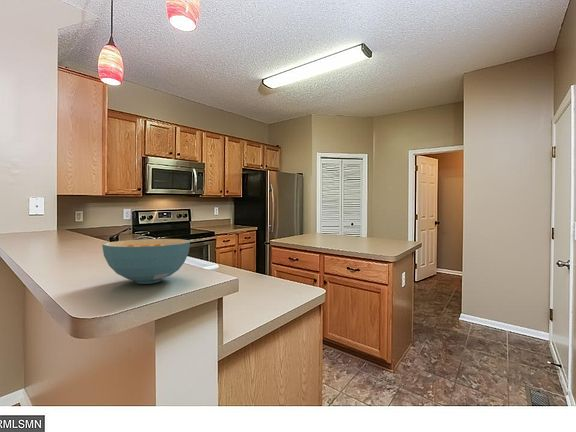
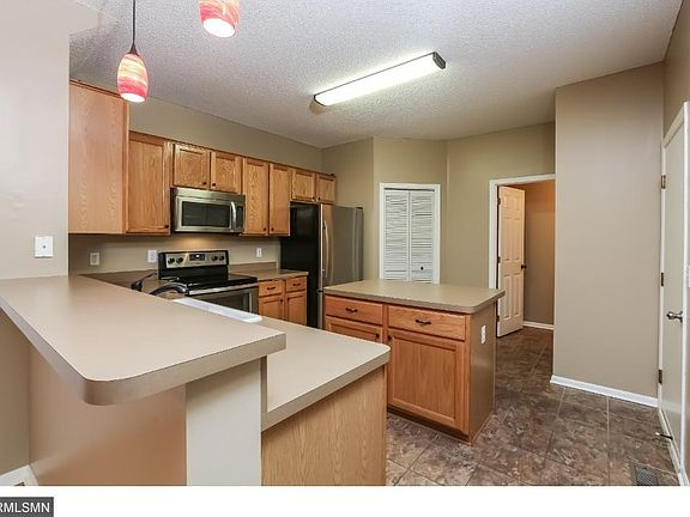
- cereal bowl (149, 261)
